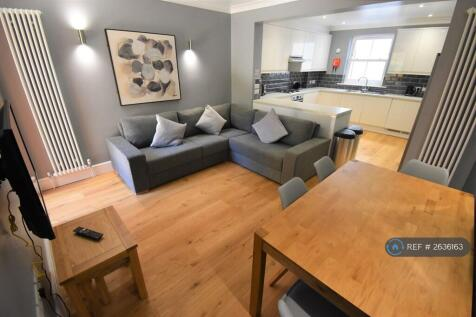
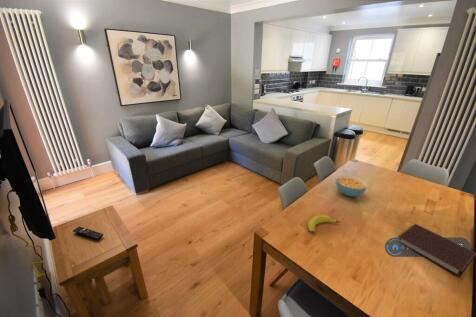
+ notebook (434, 246)
+ fruit (322, 222)
+ cereal bowl (350, 188)
